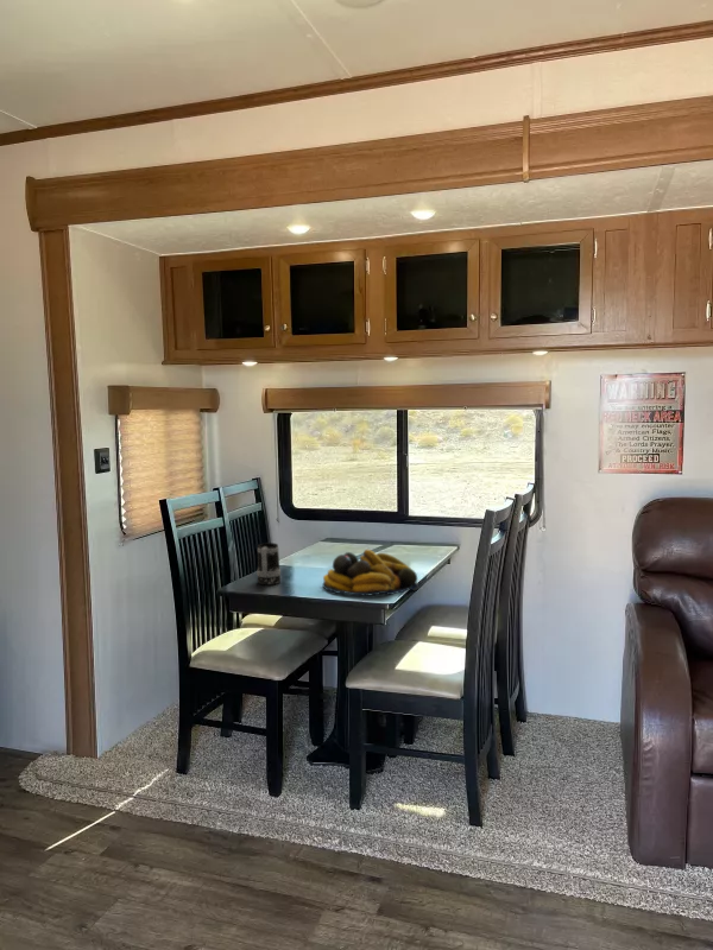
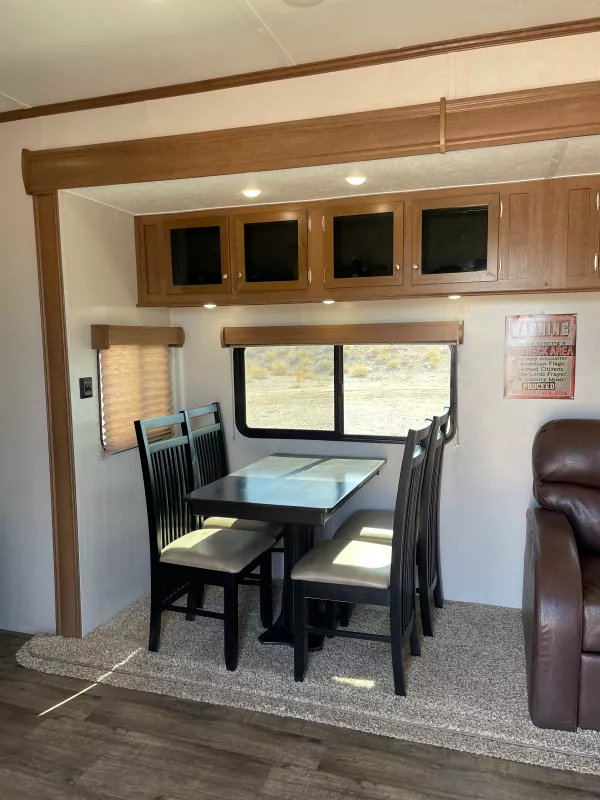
- fruit bowl (370, 568)
- mug (267, 564)
